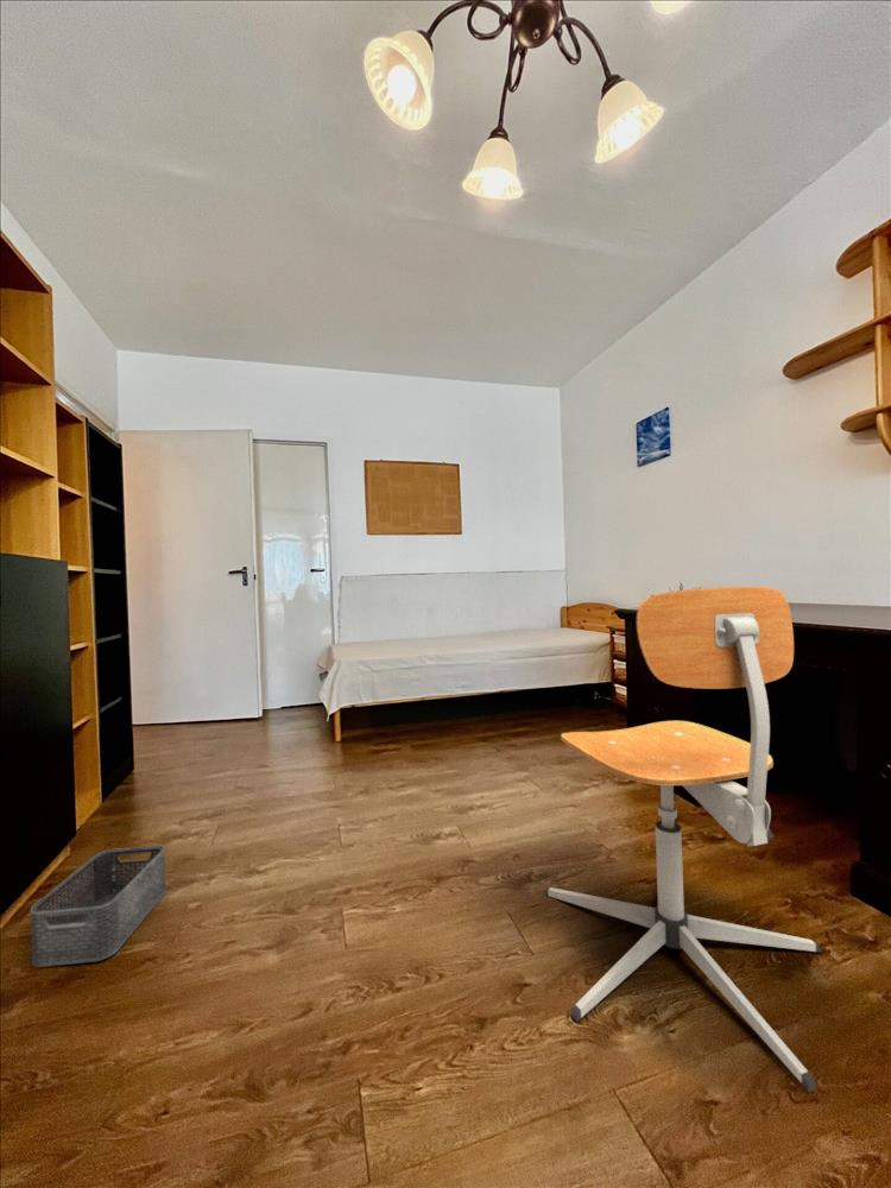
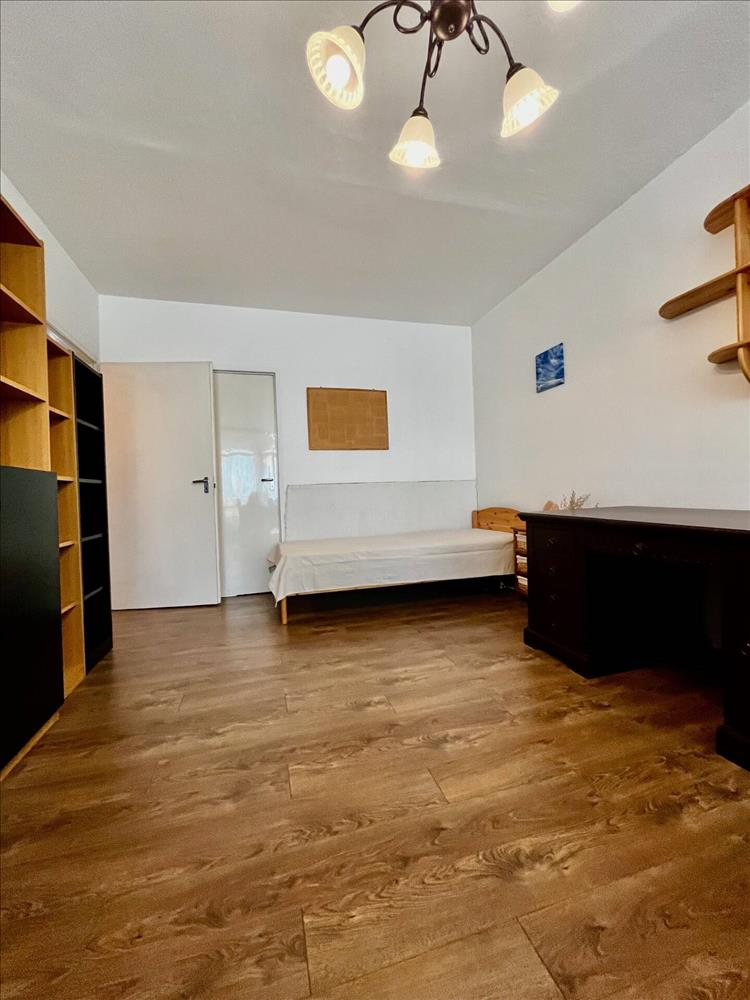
- office chair (675, 772)
- storage bin (105, 899)
